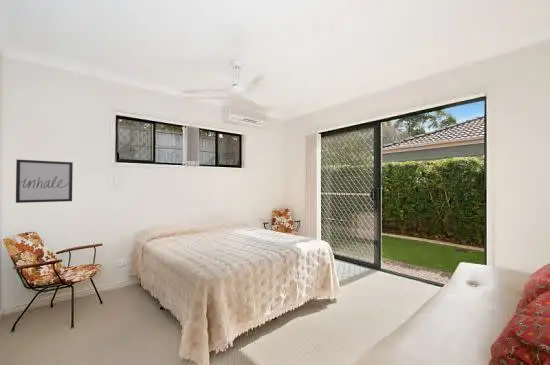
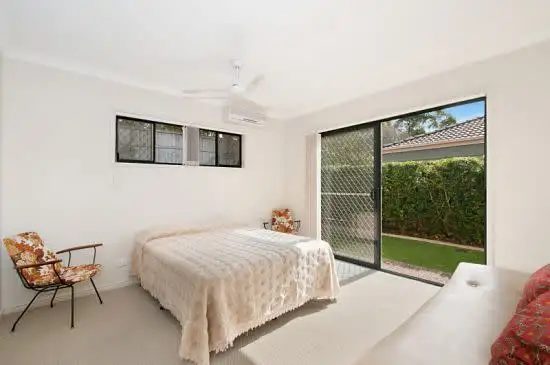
- wall art (45, 181)
